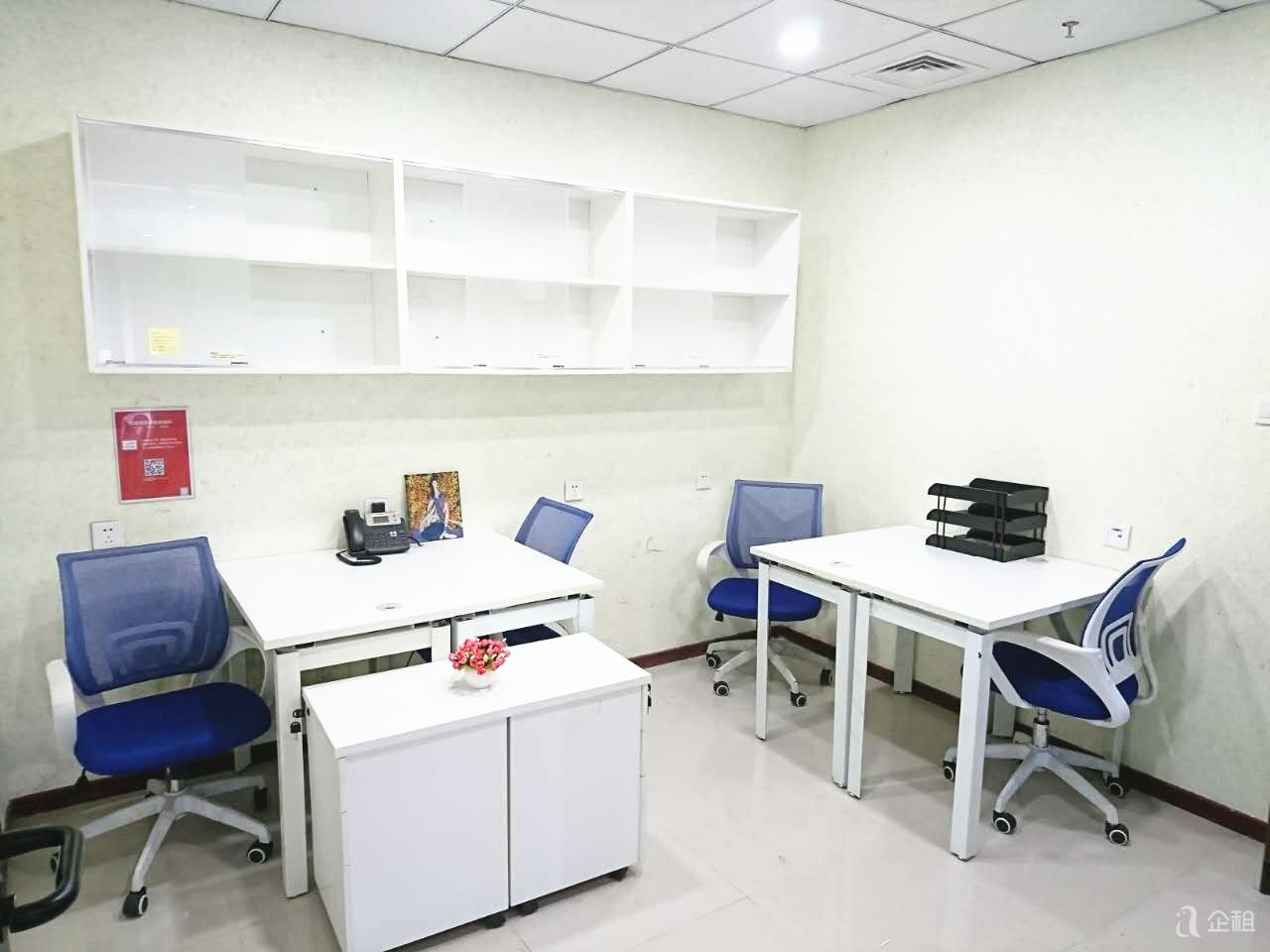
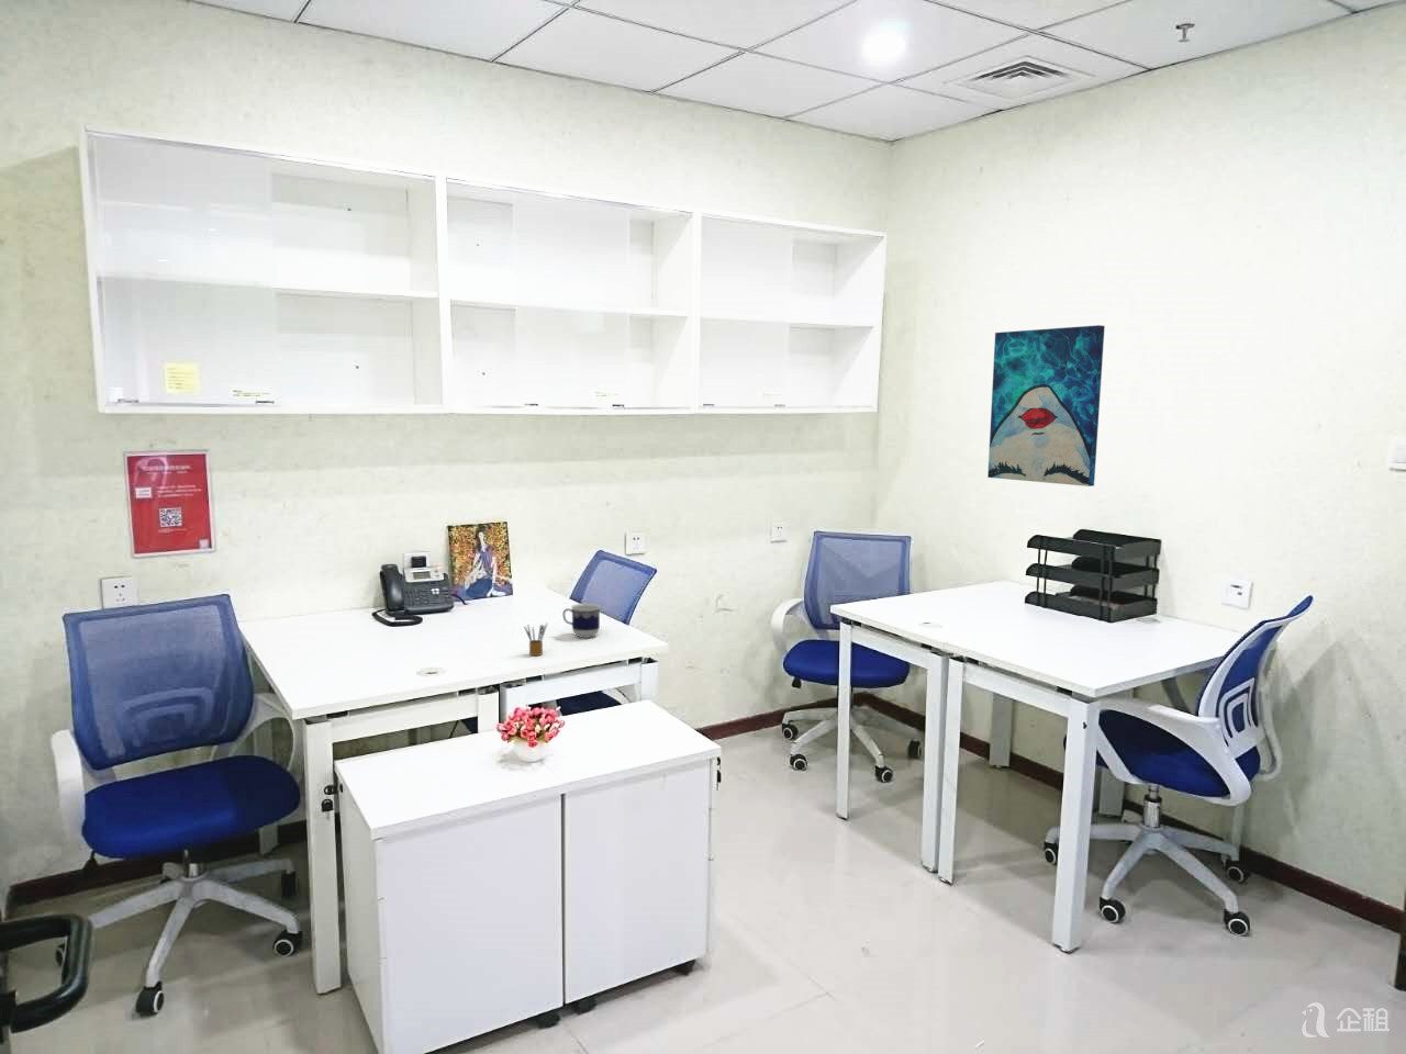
+ pencil box (534, 638)
+ wall art (1043, 405)
+ cup (581, 620)
